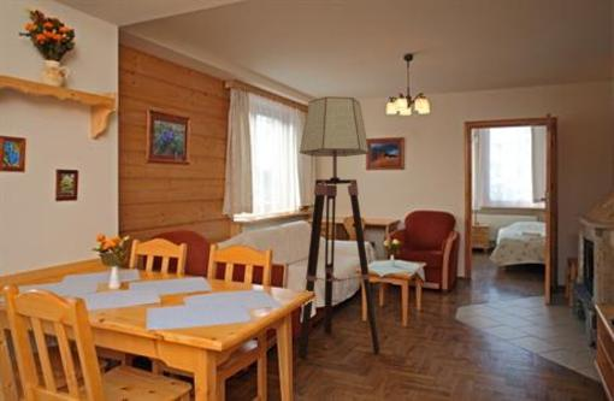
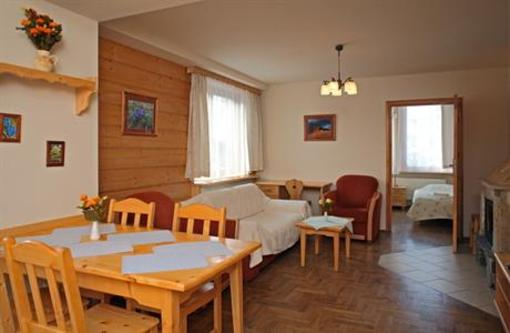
- floor lamp (333, 223)
